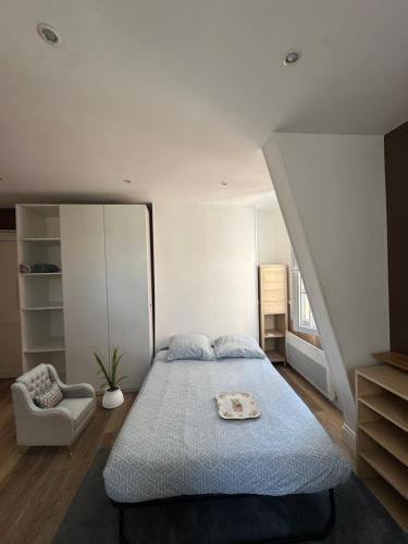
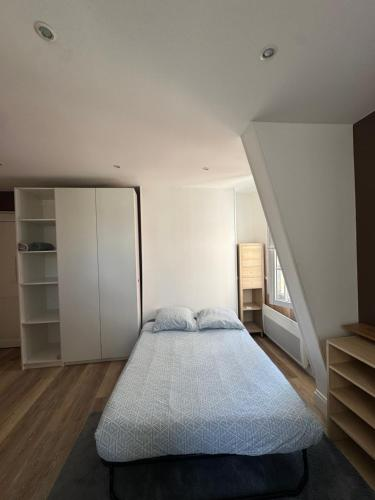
- armchair (58, 392)
- serving tray (236, 404)
- house plant (109, 372)
